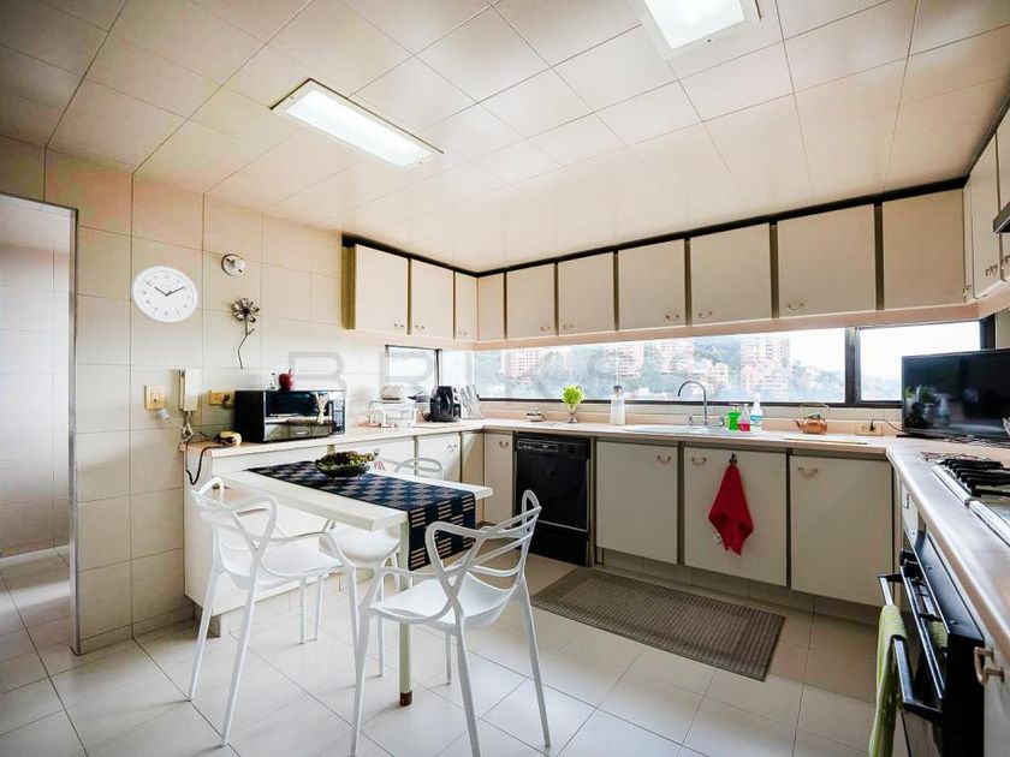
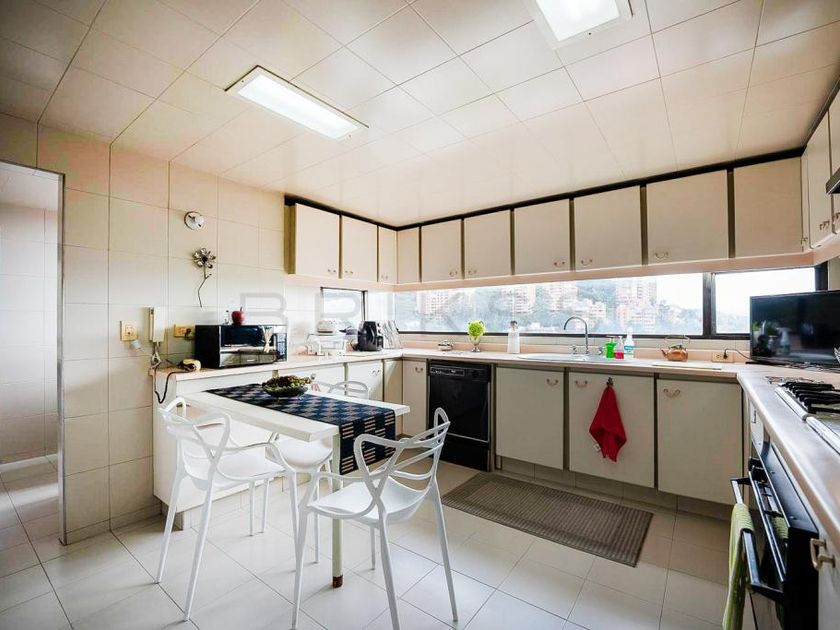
- wall clock (166, 294)
